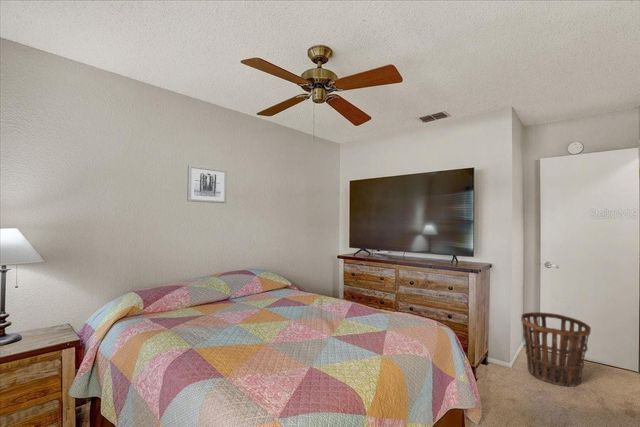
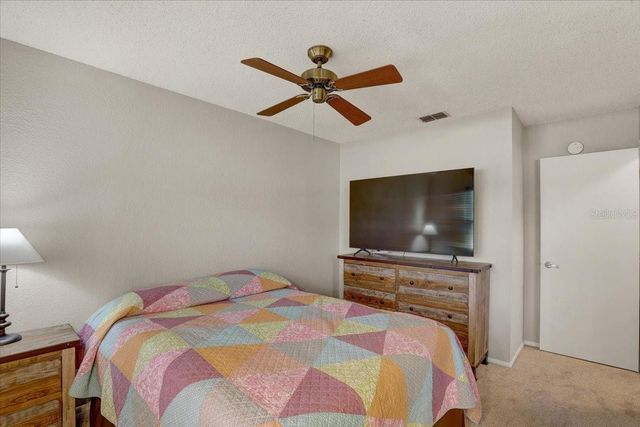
- wall art (207, 184)
- basket (554, 348)
